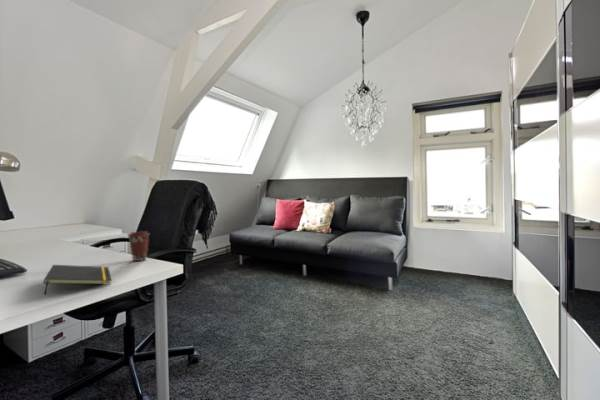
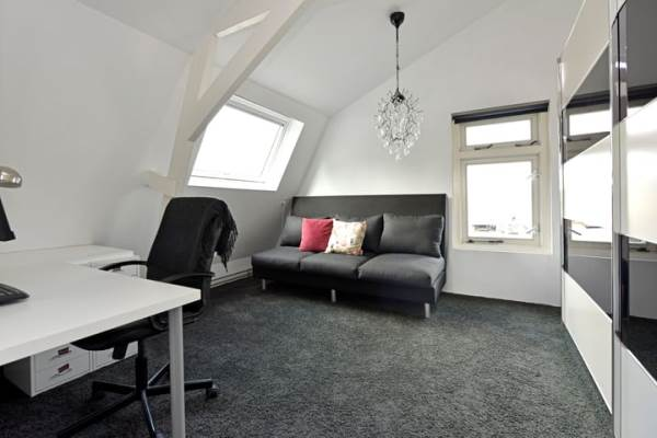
- coffee cup (139, 245)
- notepad (80, 274)
